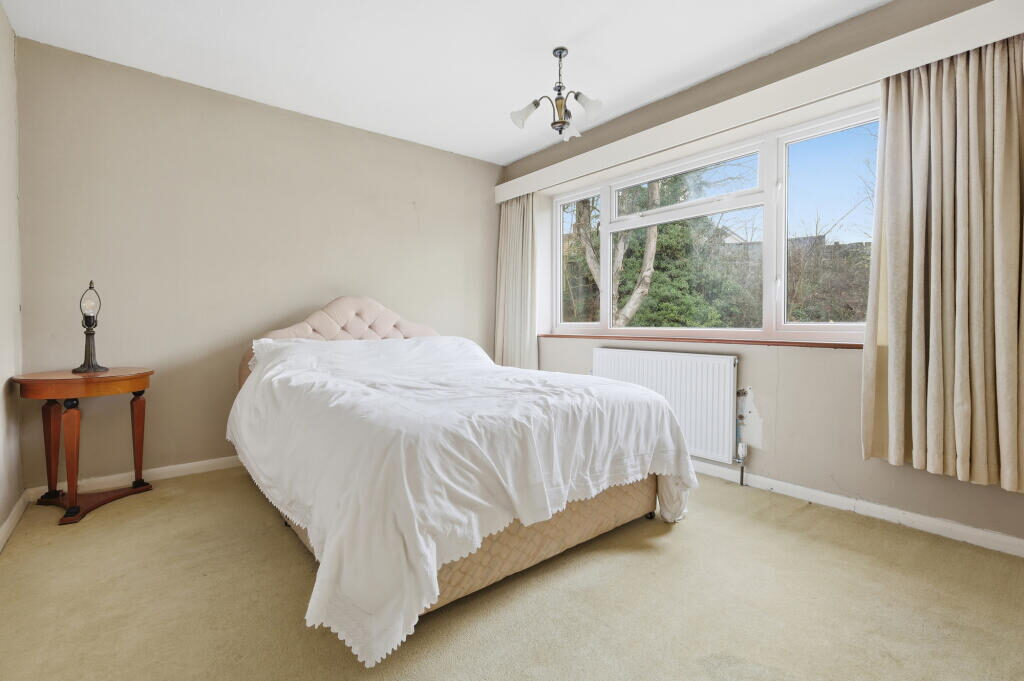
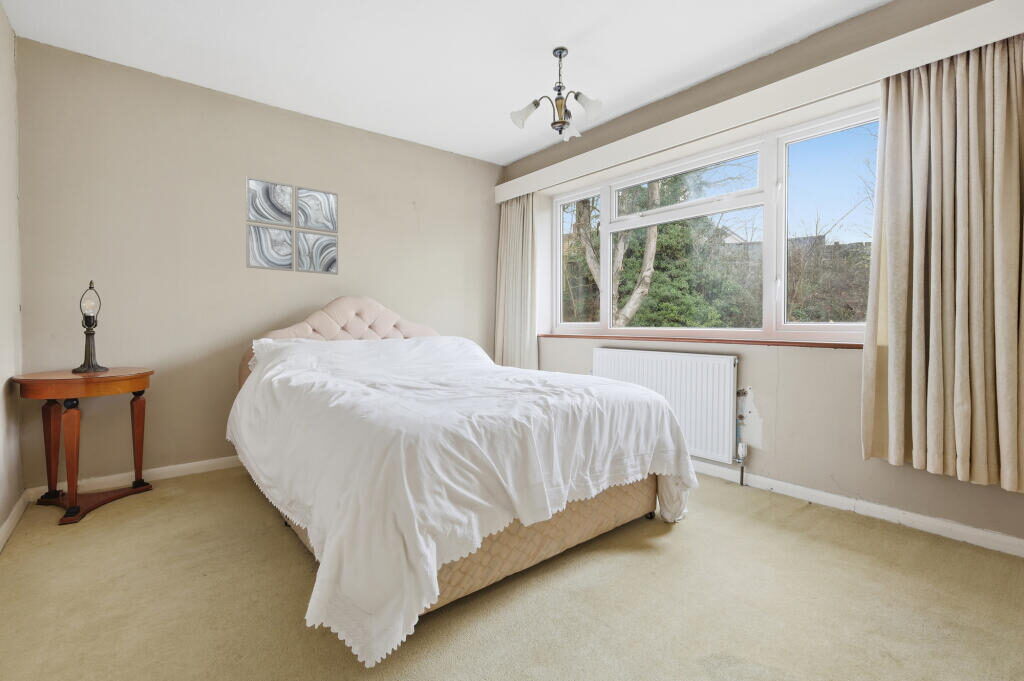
+ wall art (293, 229)
